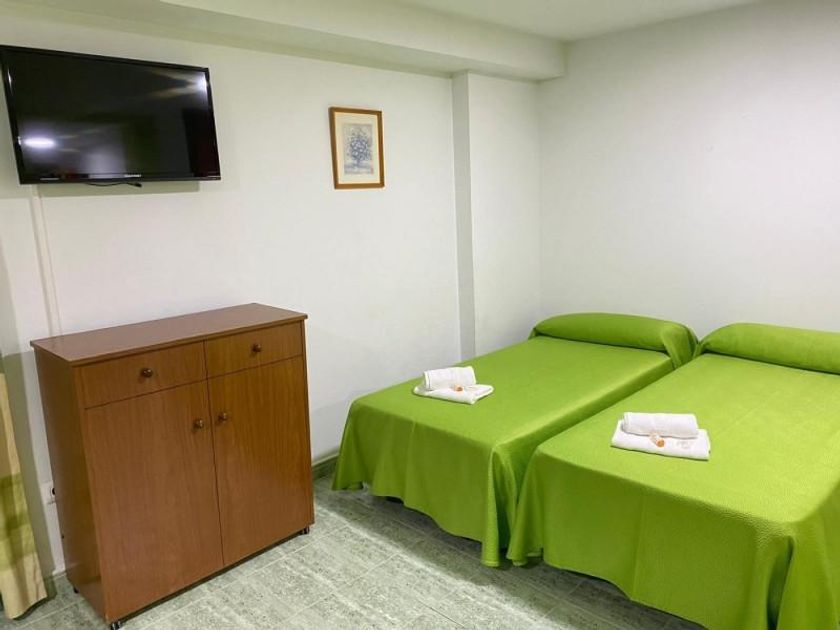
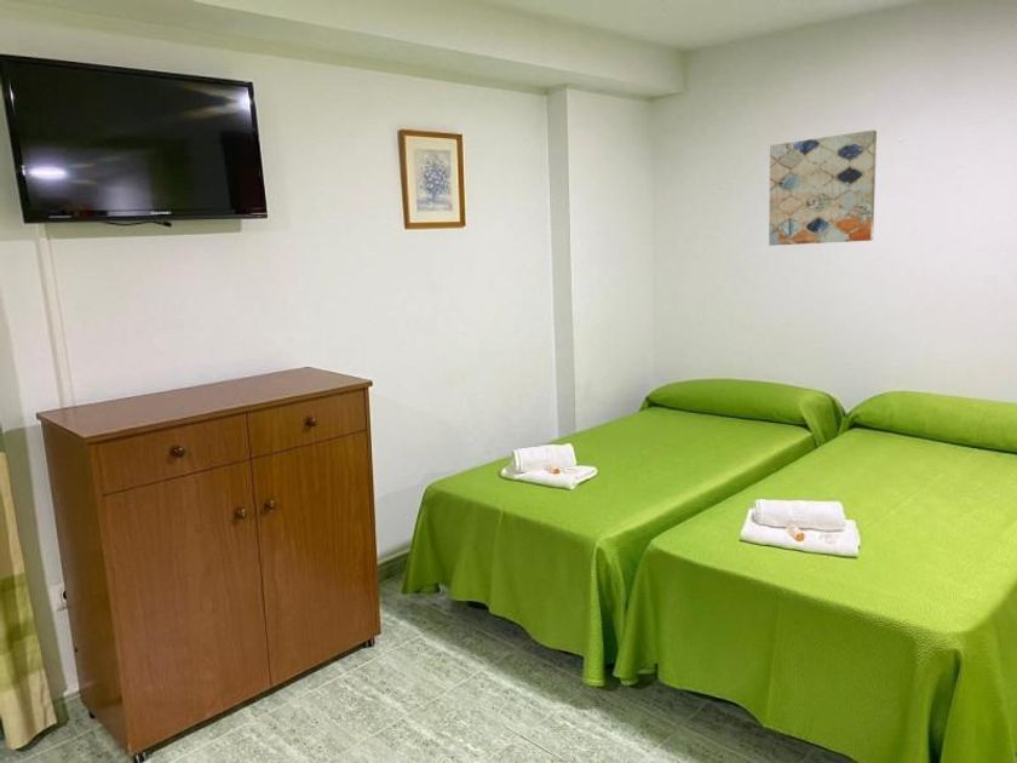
+ wall art (820, 191)
